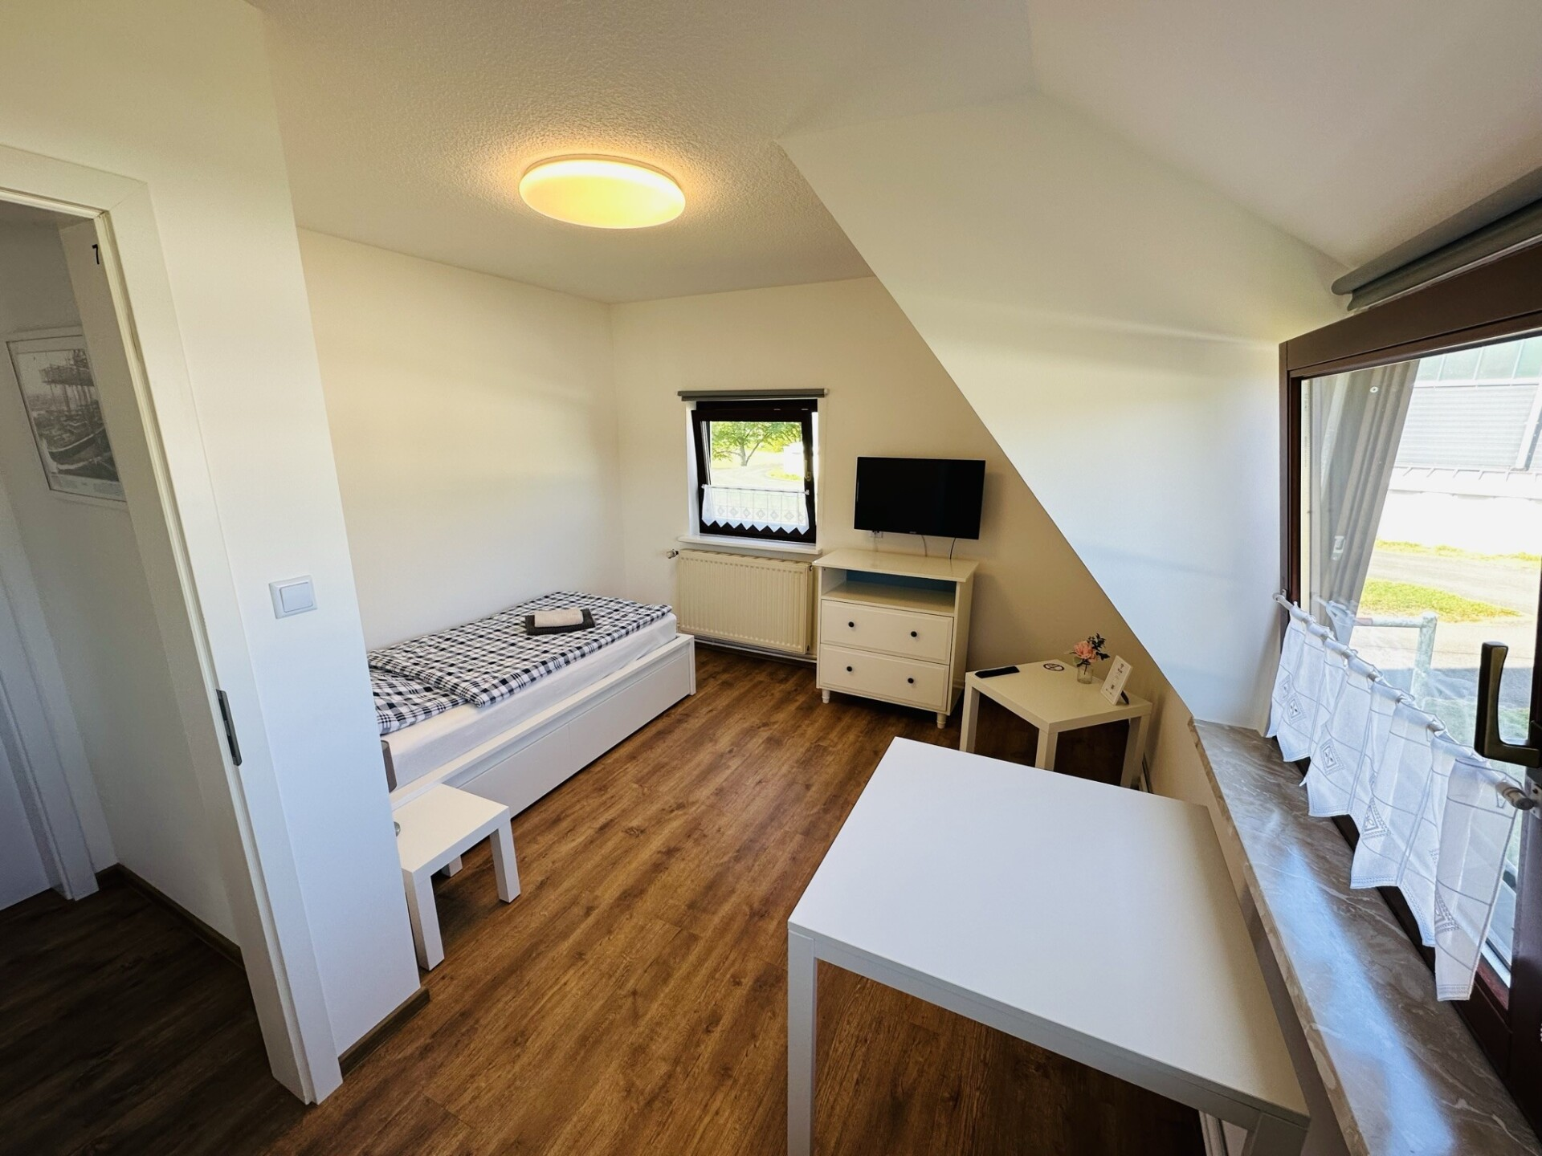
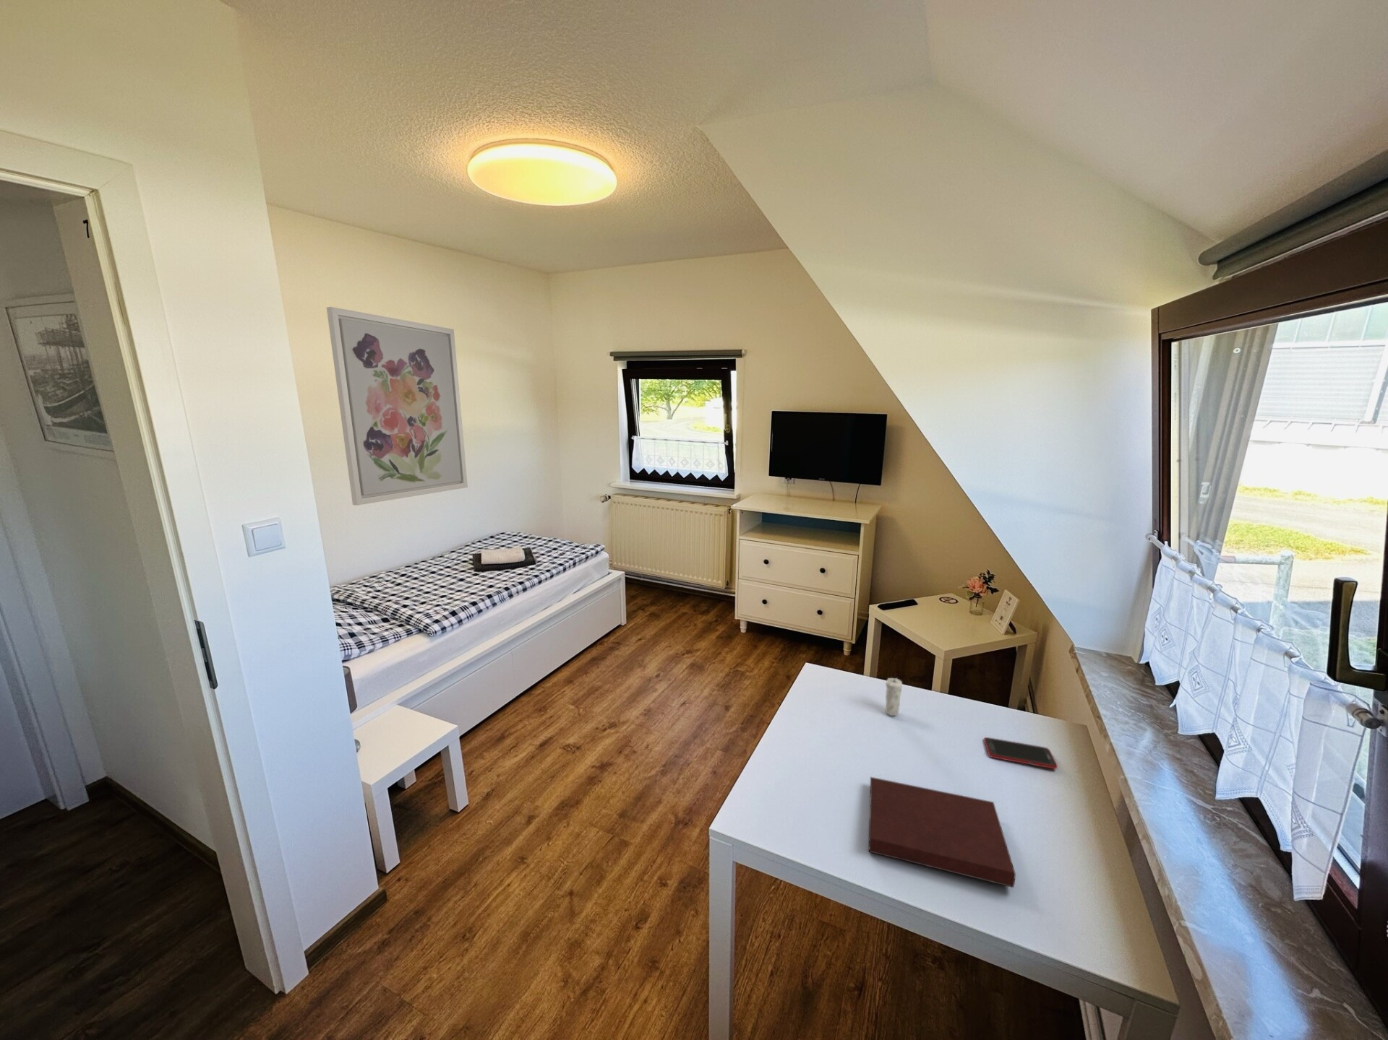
+ wall art (407, 411)
+ candle (893, 694)
+ notebook (933, 826)
+ cell phone (1019, 753)
